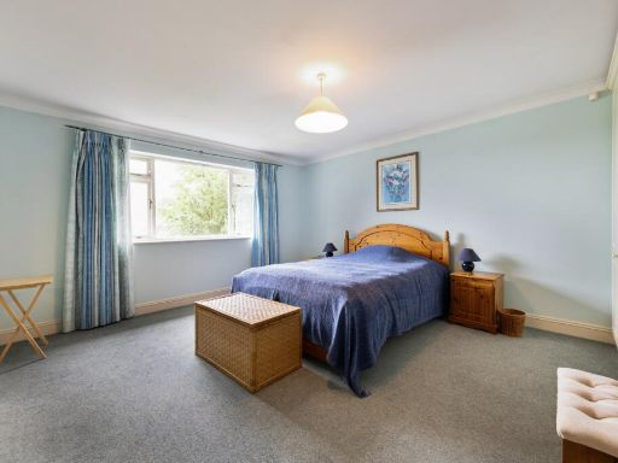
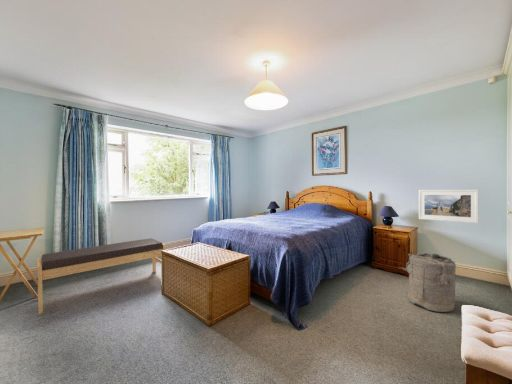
+ laundry hamper (431, 279)
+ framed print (446, 205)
+ bench (108, 266)
